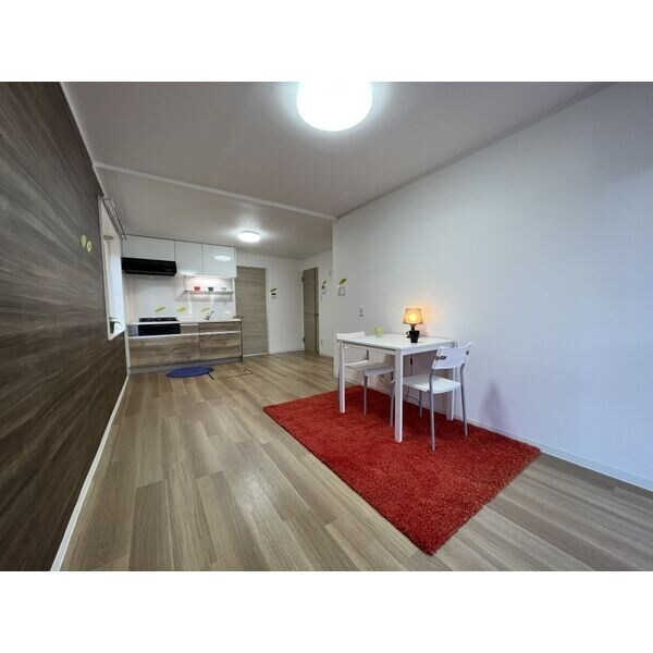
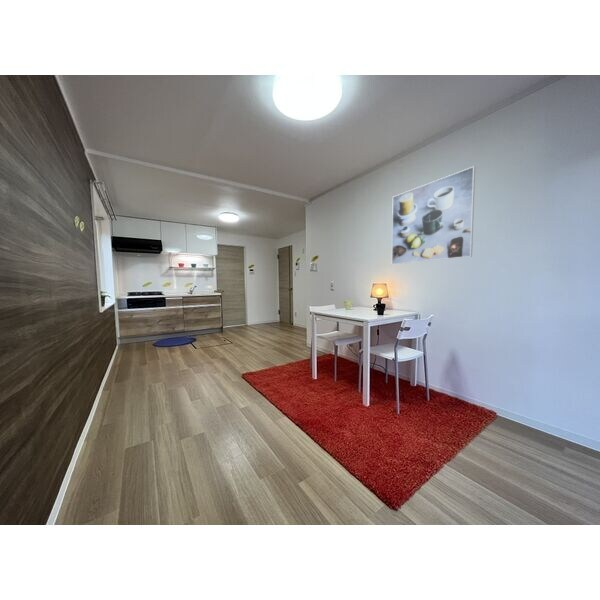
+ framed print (427, 222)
